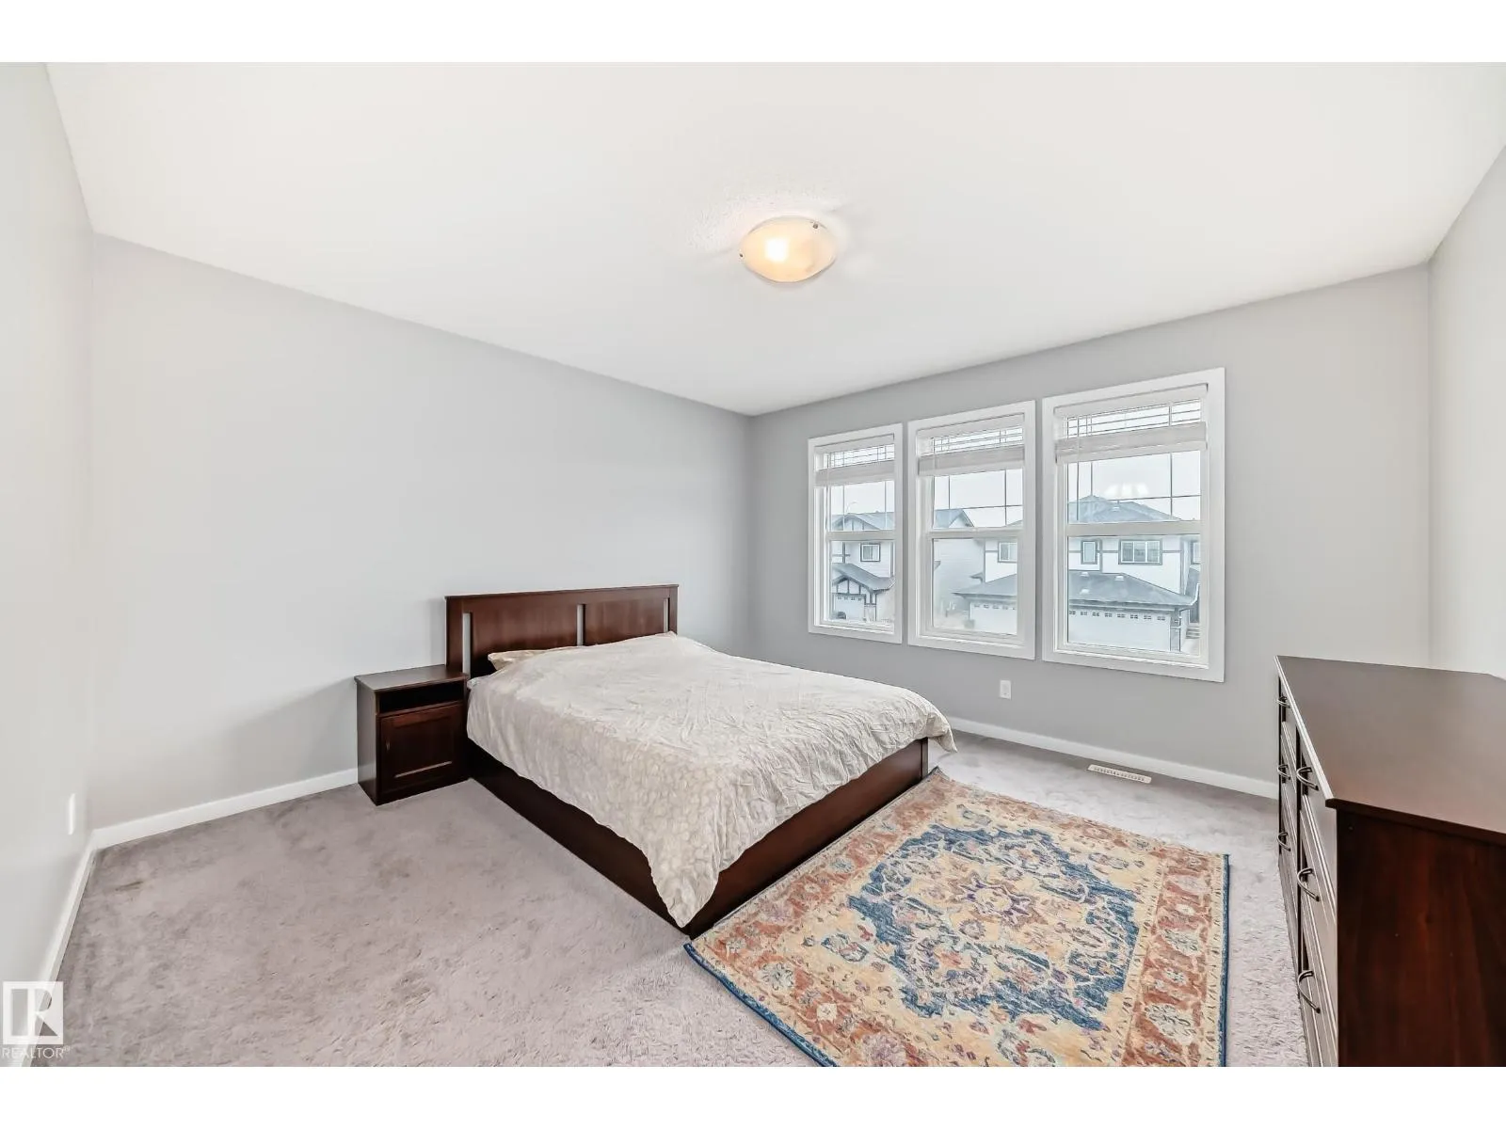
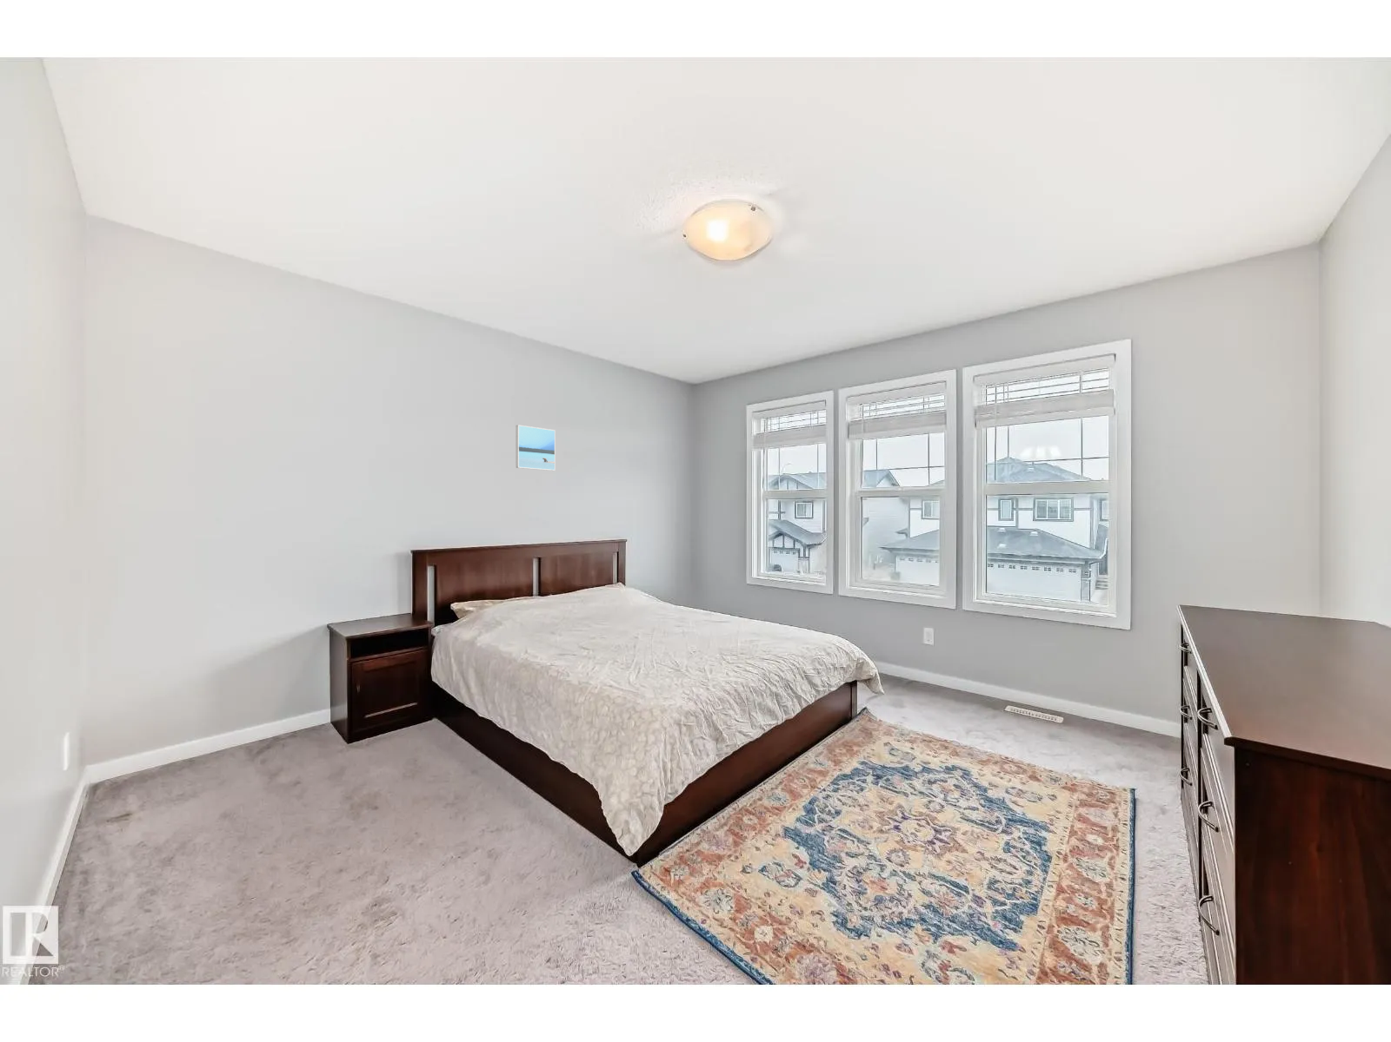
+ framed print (536, 448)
